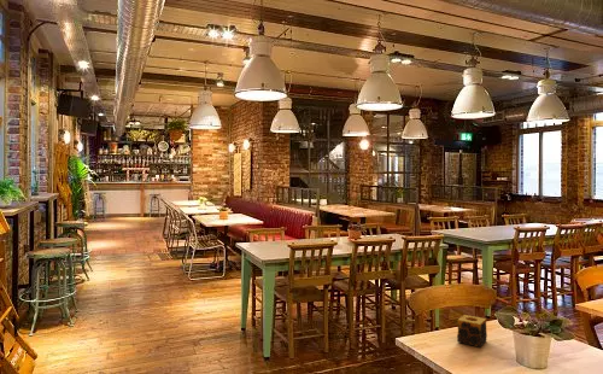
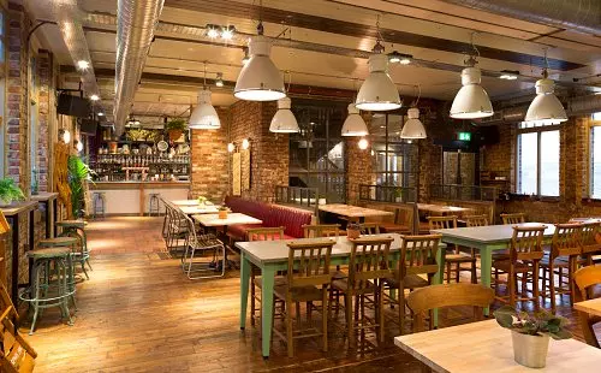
- candle (472, 329)
